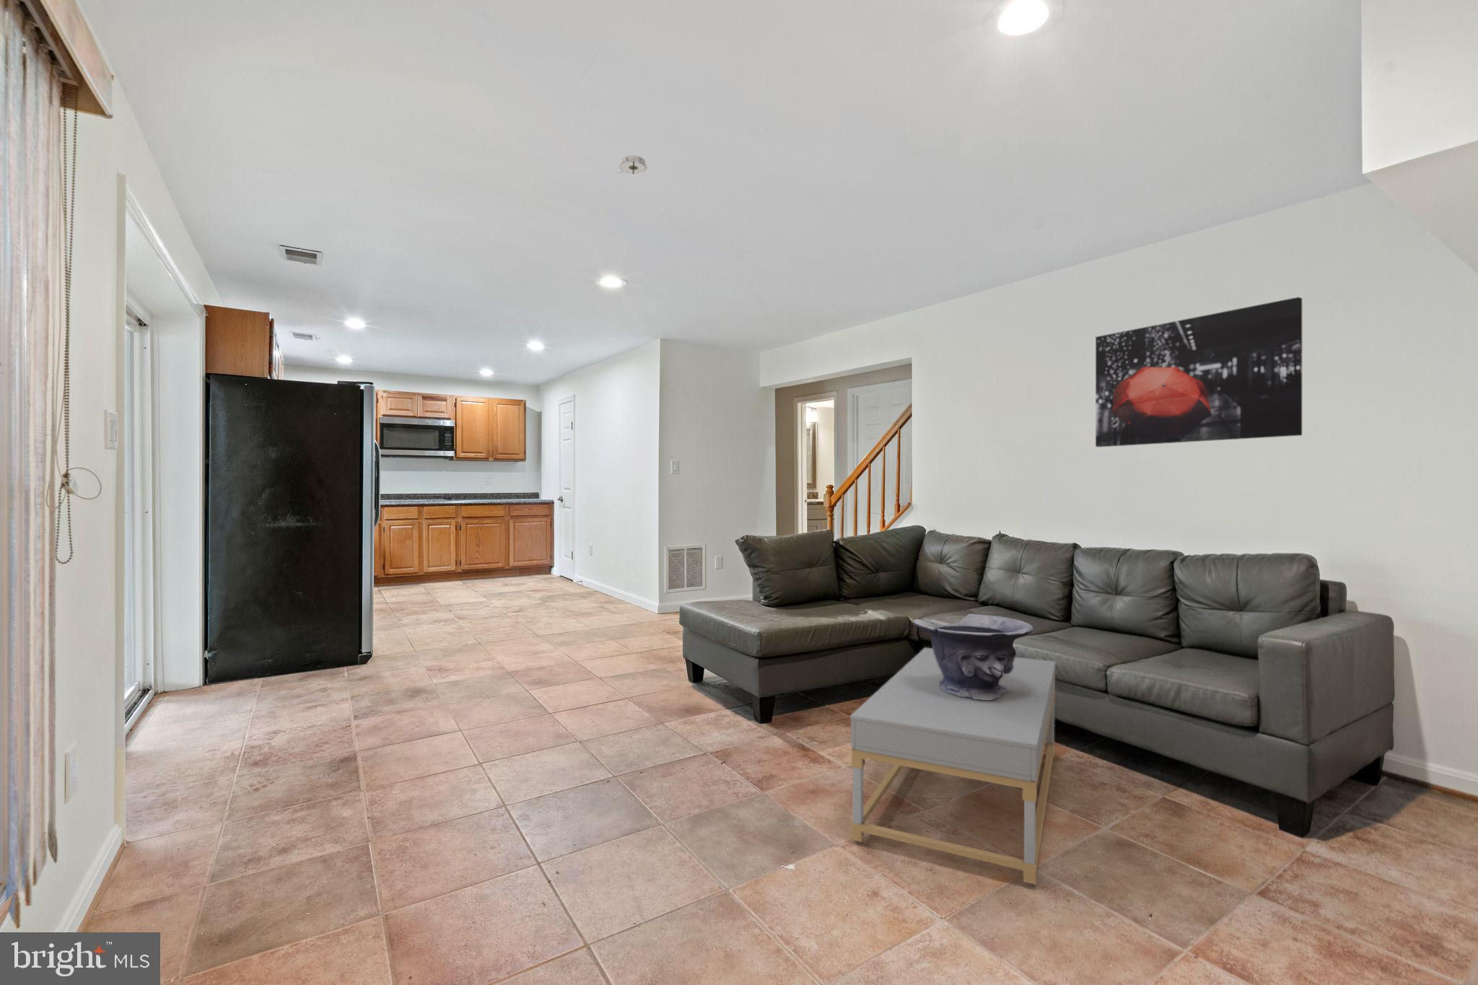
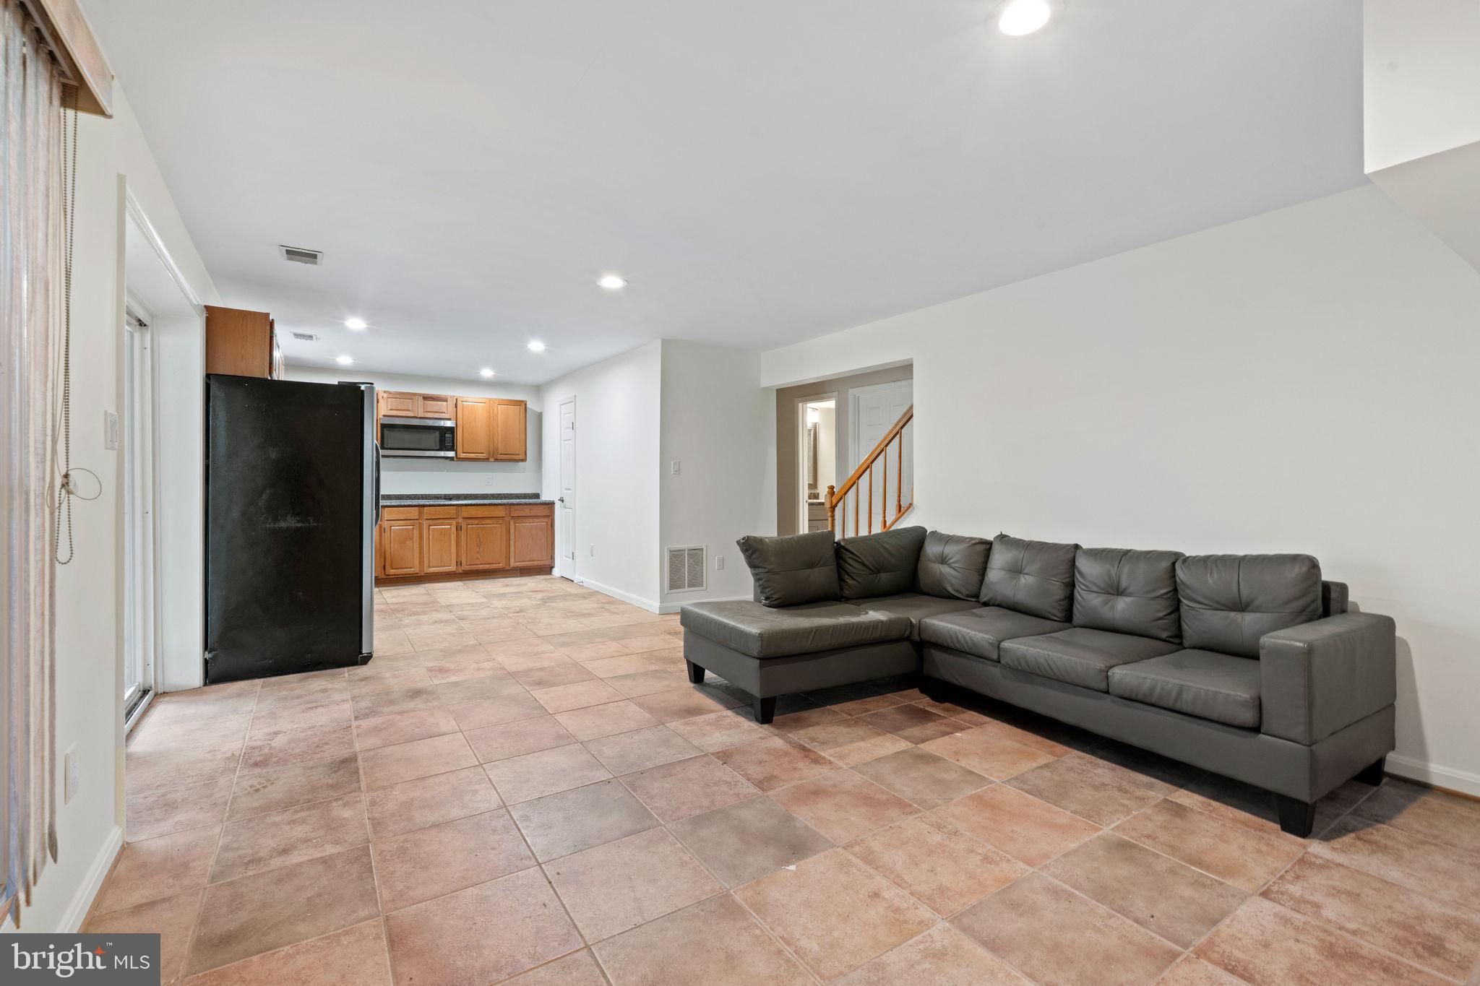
- decorative bowl (973, 656)
- wall art (1187, 380)
- coffee table (965, 739)
- smoke detector (632, 165)
